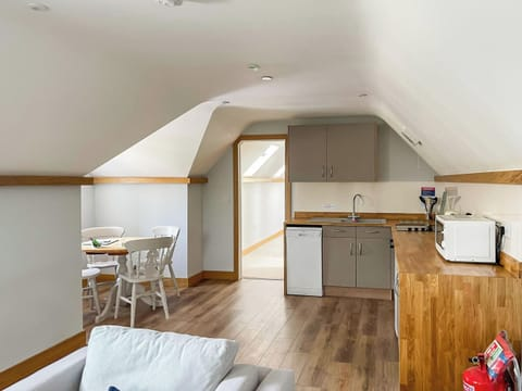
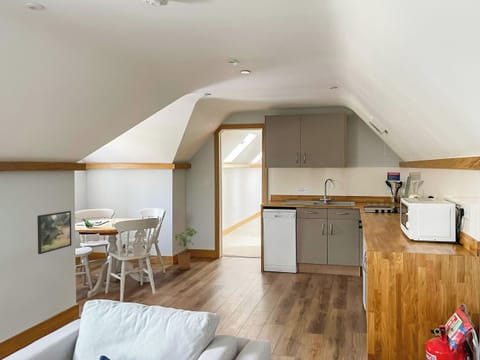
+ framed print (55, 231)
+ house plant (185, 248)
